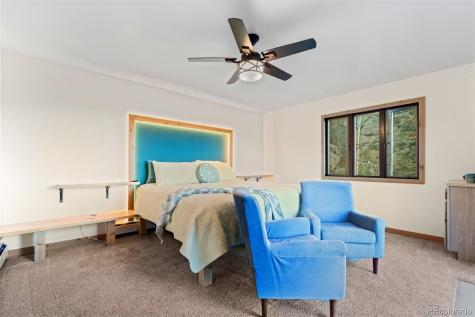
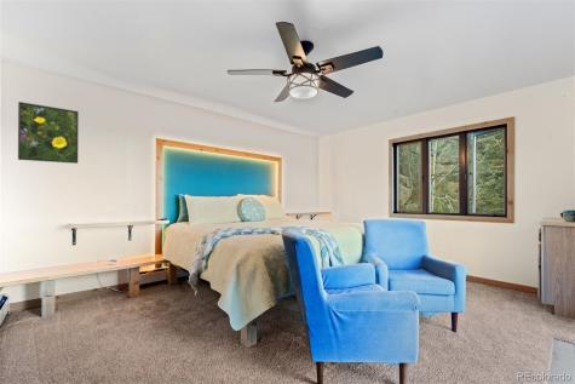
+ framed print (50, 133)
